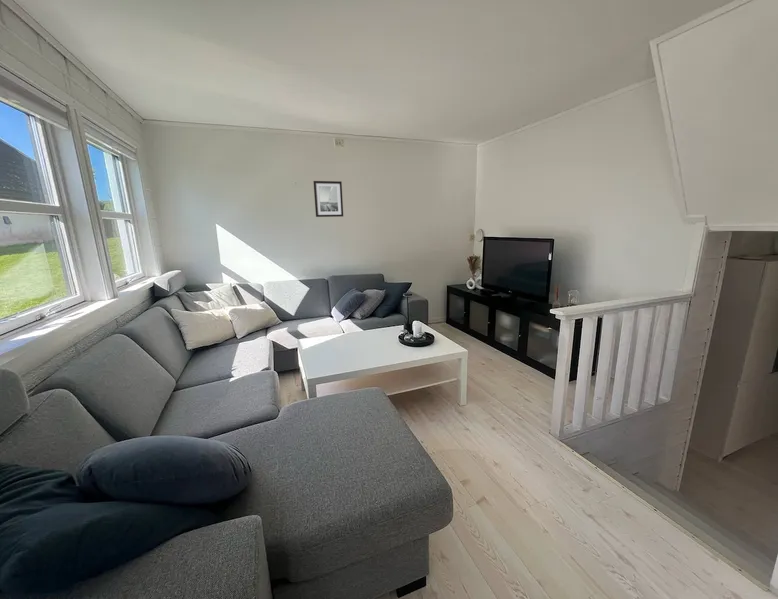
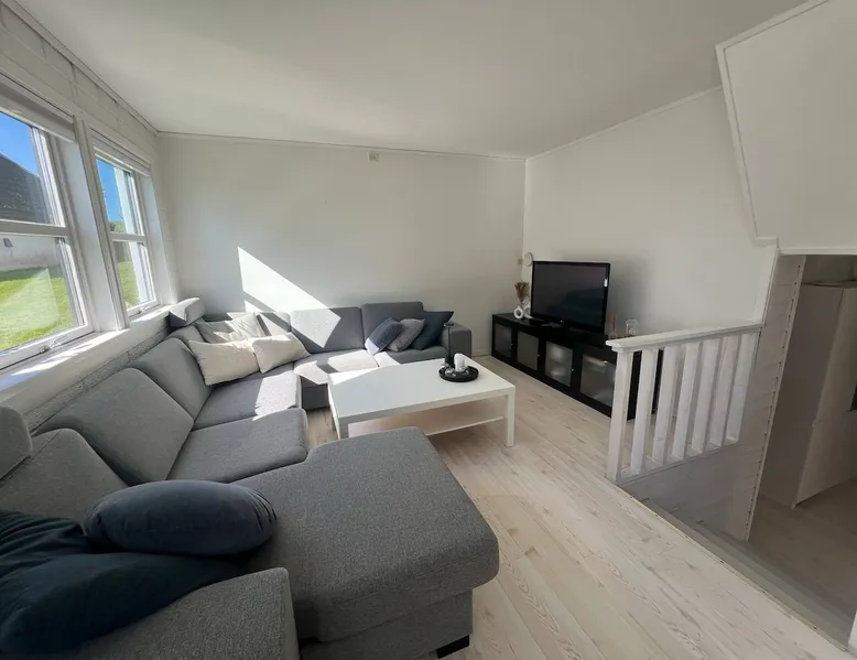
- wall art (328, 199)
